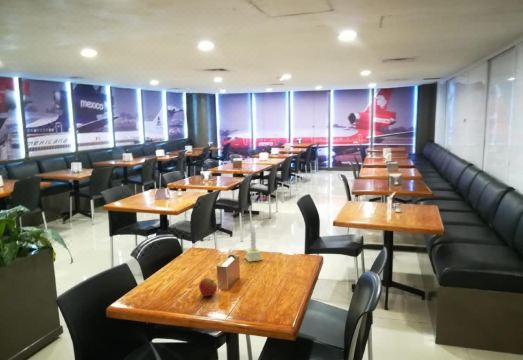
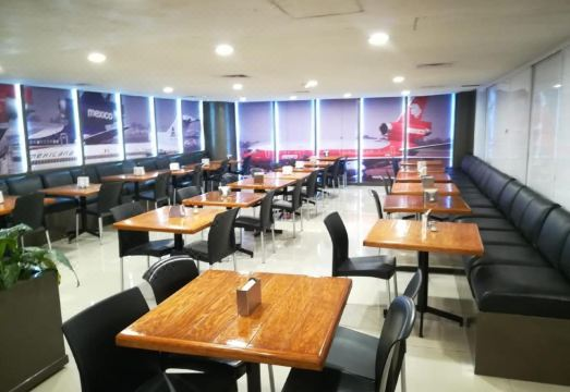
- apple (208, 286)
- candle (253, 243)
